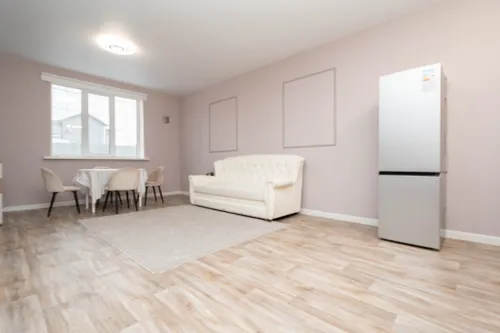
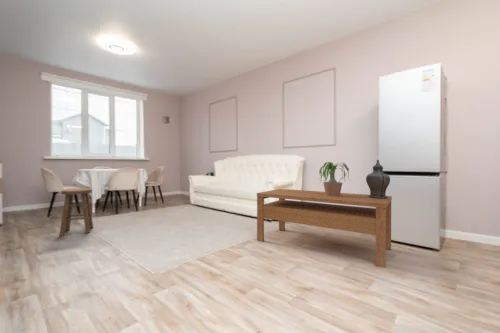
+ potted plant (334, 178)
+ decorative urn (377, 178)
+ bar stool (79, 214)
+ coffee table (320, 219)
